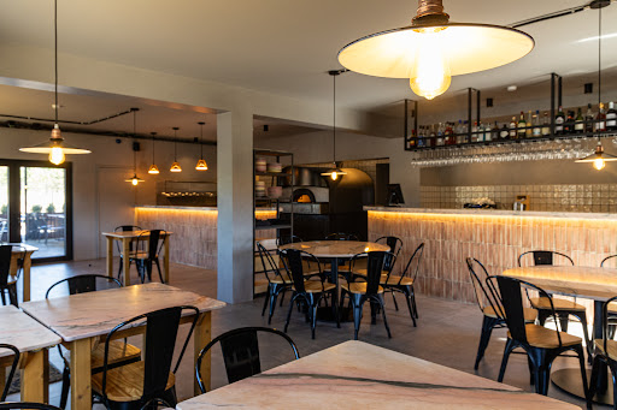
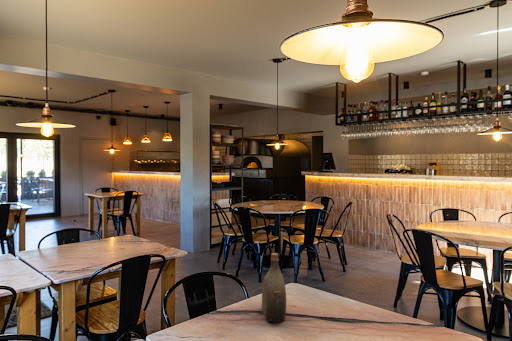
+ water jug (273, 283)
